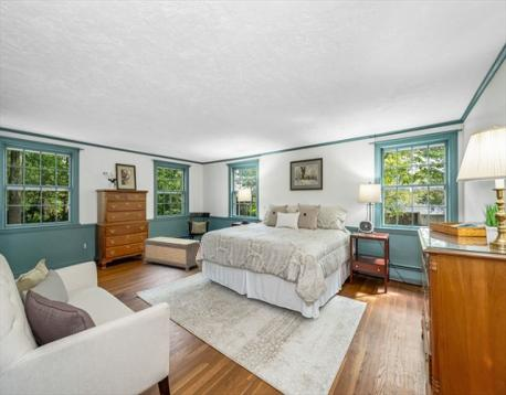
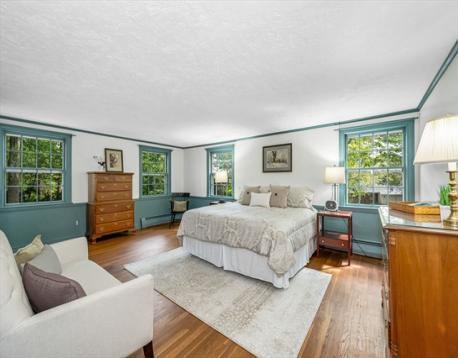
- bench (171, 253)
